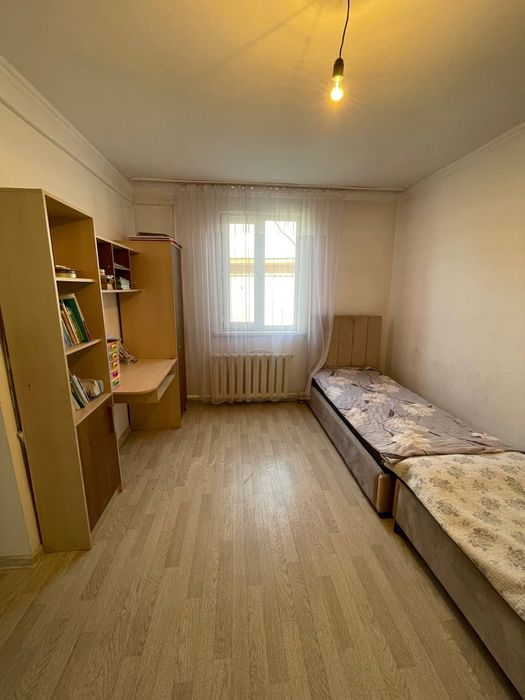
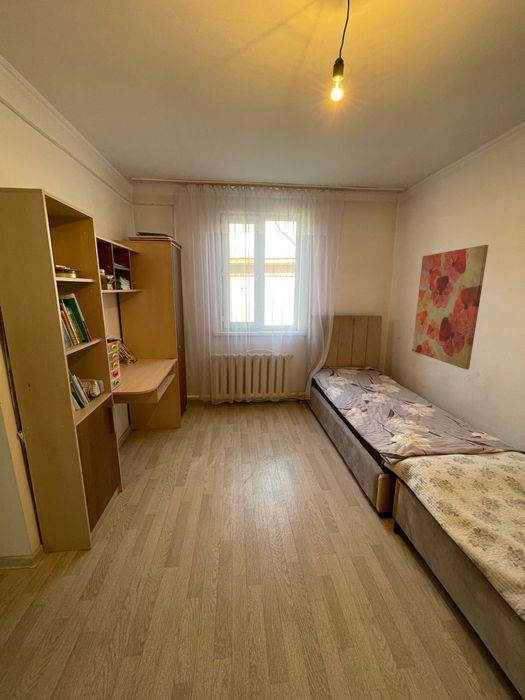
+ wall art (443, 307)
